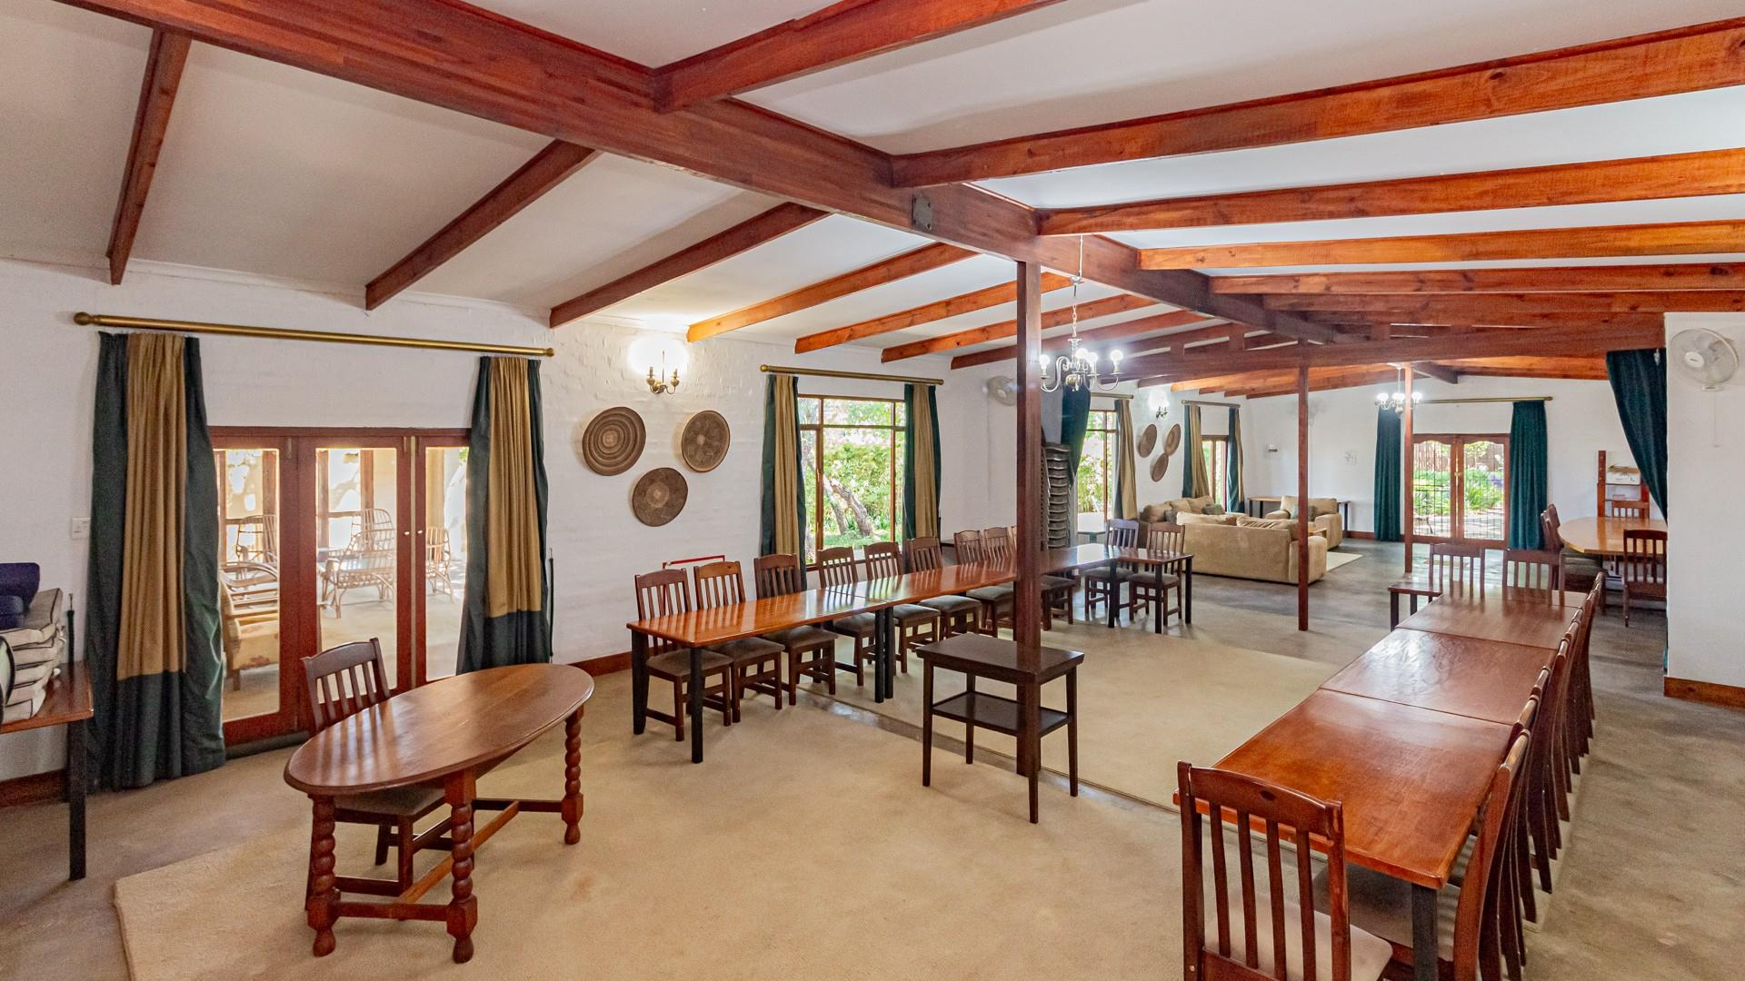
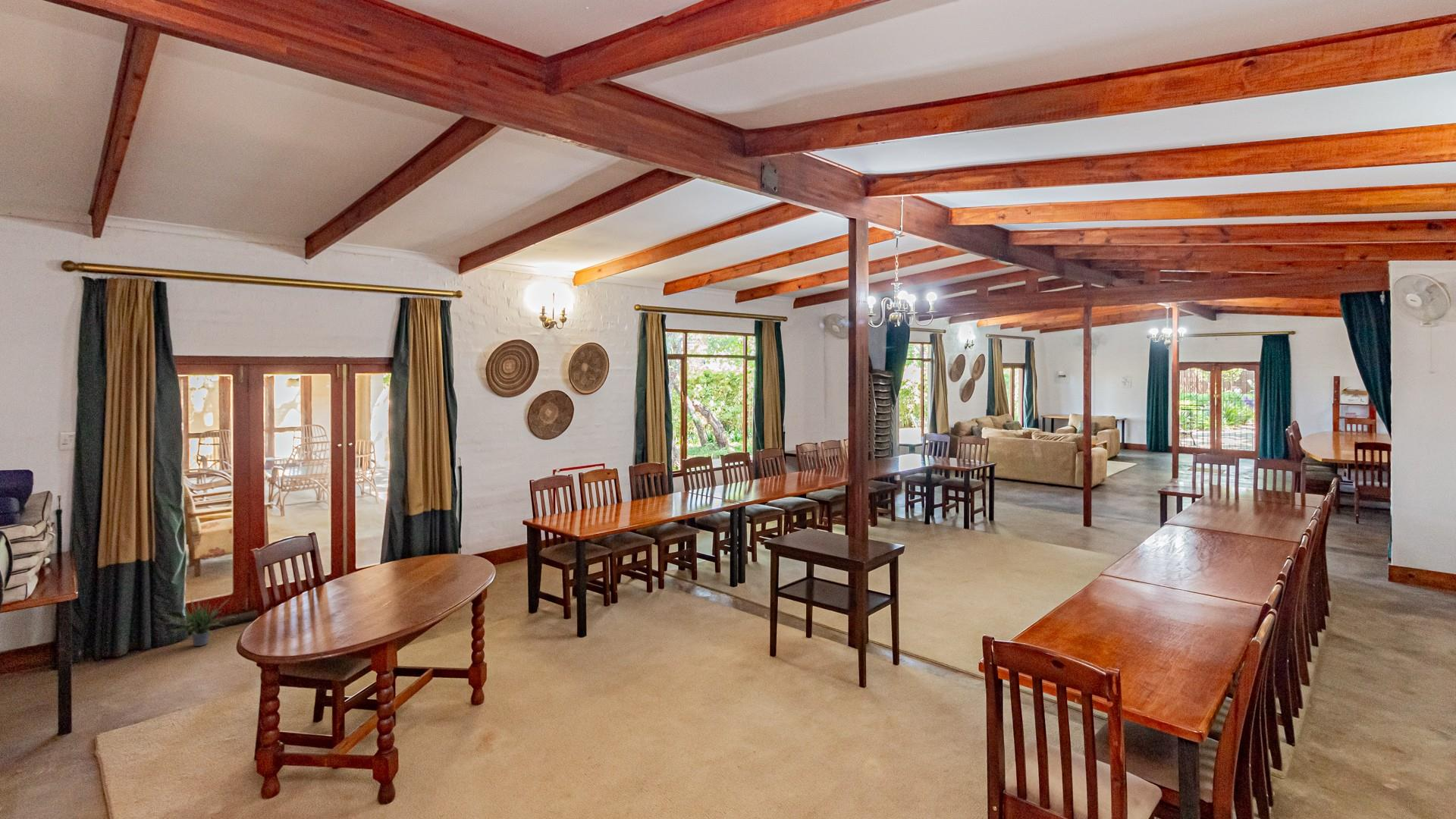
+ potted plant (199, 617)
